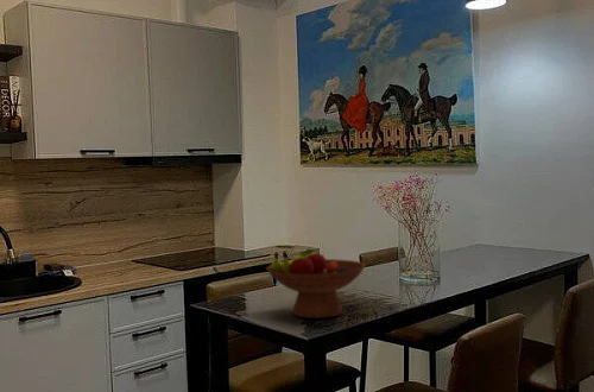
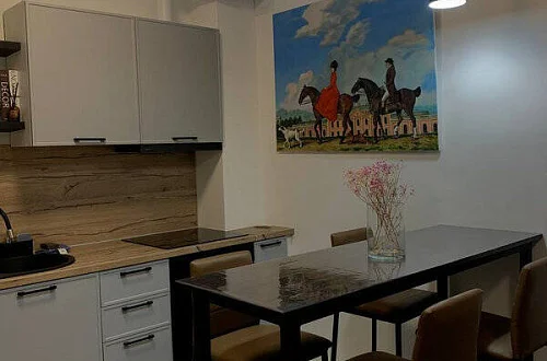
- fruit bowl (316, 280)
